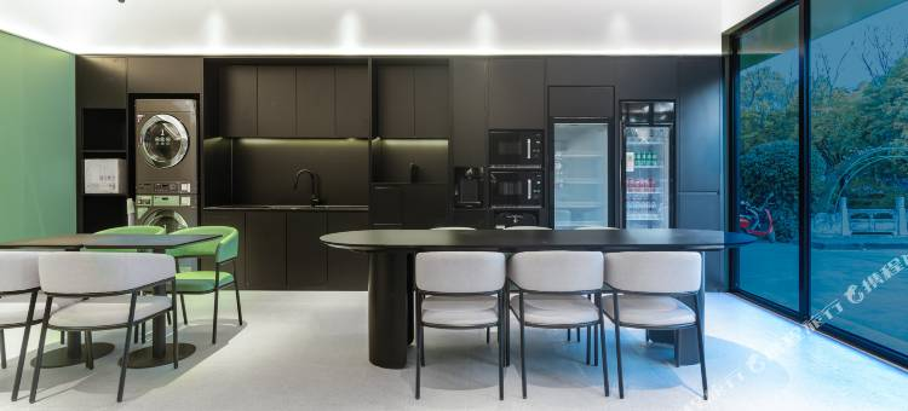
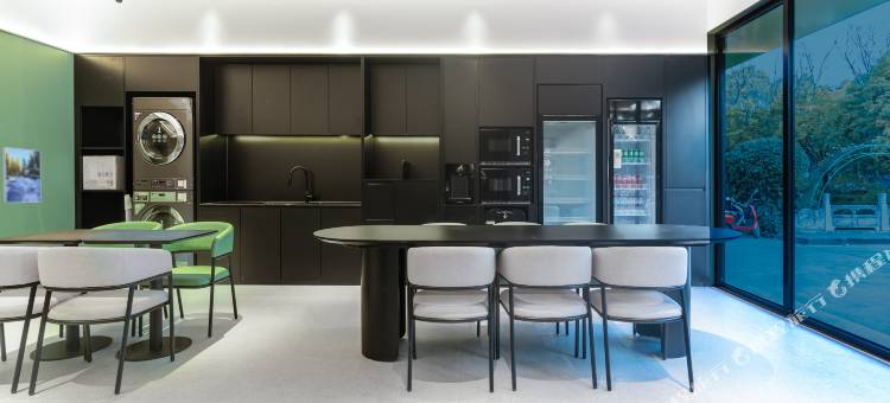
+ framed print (21, 175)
